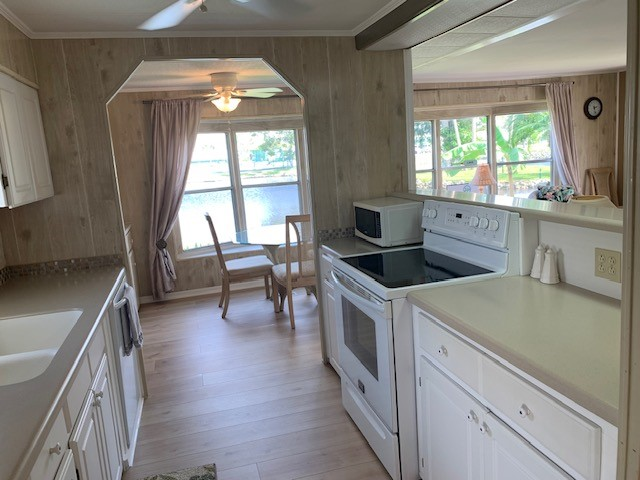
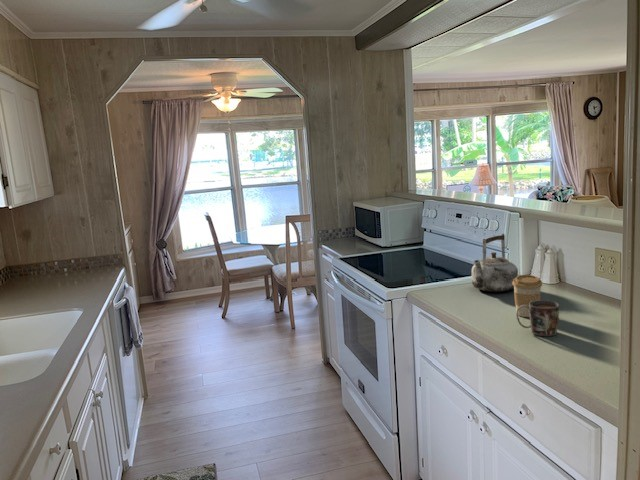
+ kettle (490, 263)
+ coffee cup (527, 295)
+ mug (537, 317)
